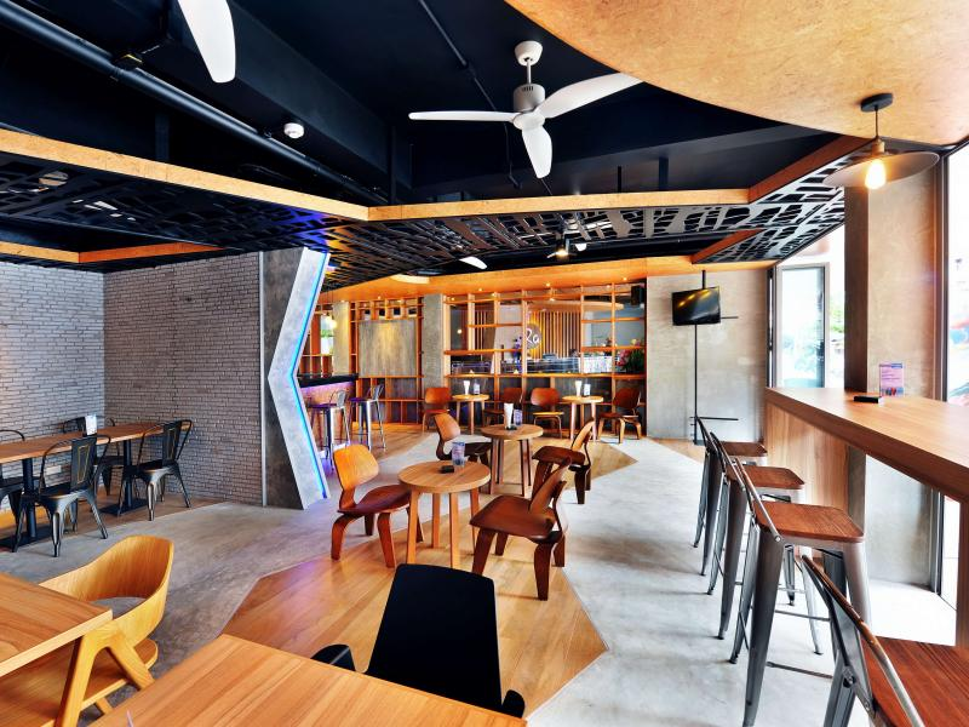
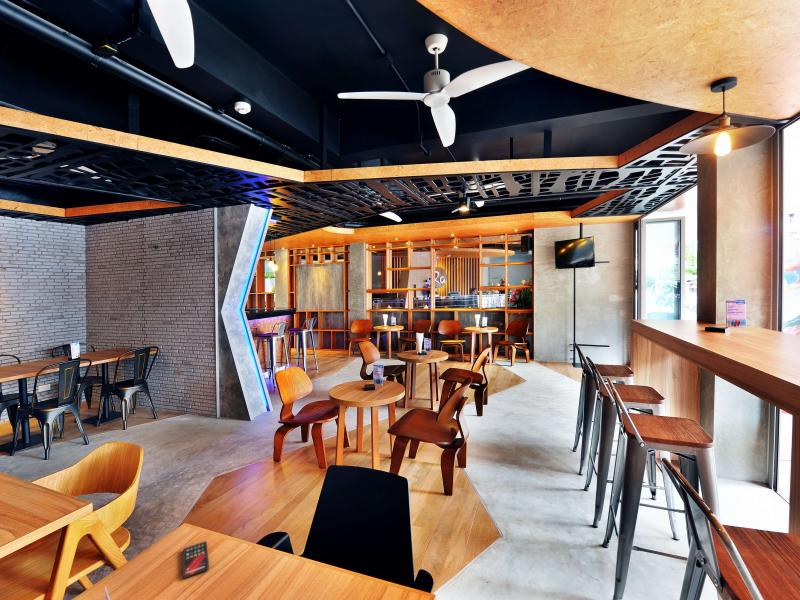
+ smartphone (195, 558)
